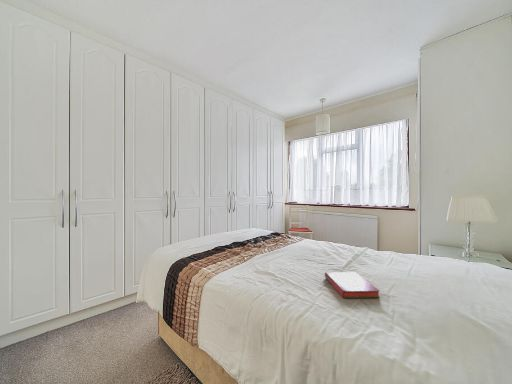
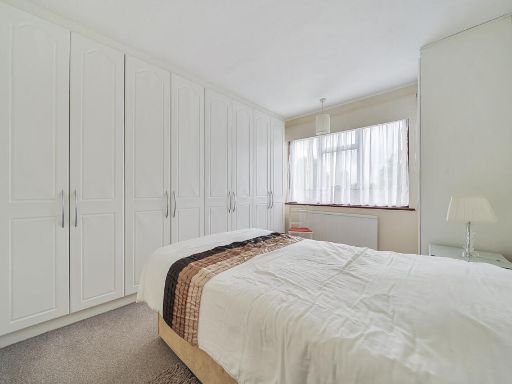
- hardback book (349, 283)
